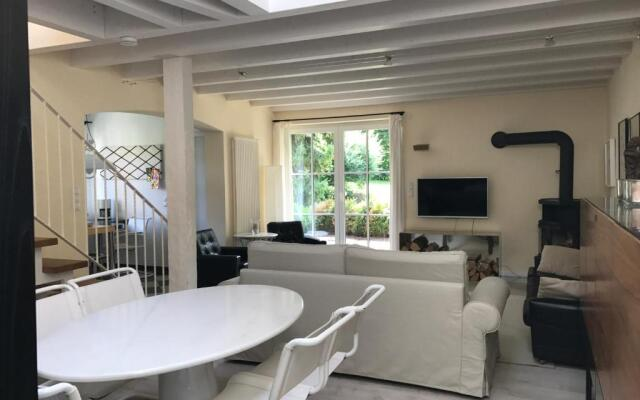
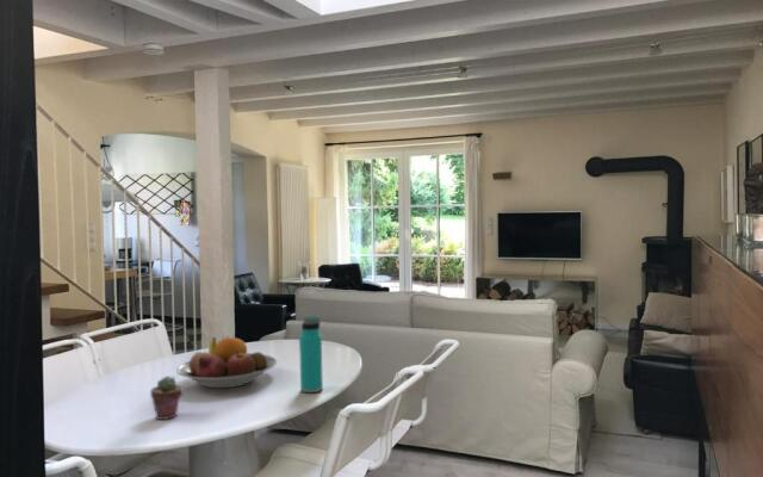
+ potted succulent (166, 396)
+ water bottle (310, 353)
+ fruit bowl (228, 360)
